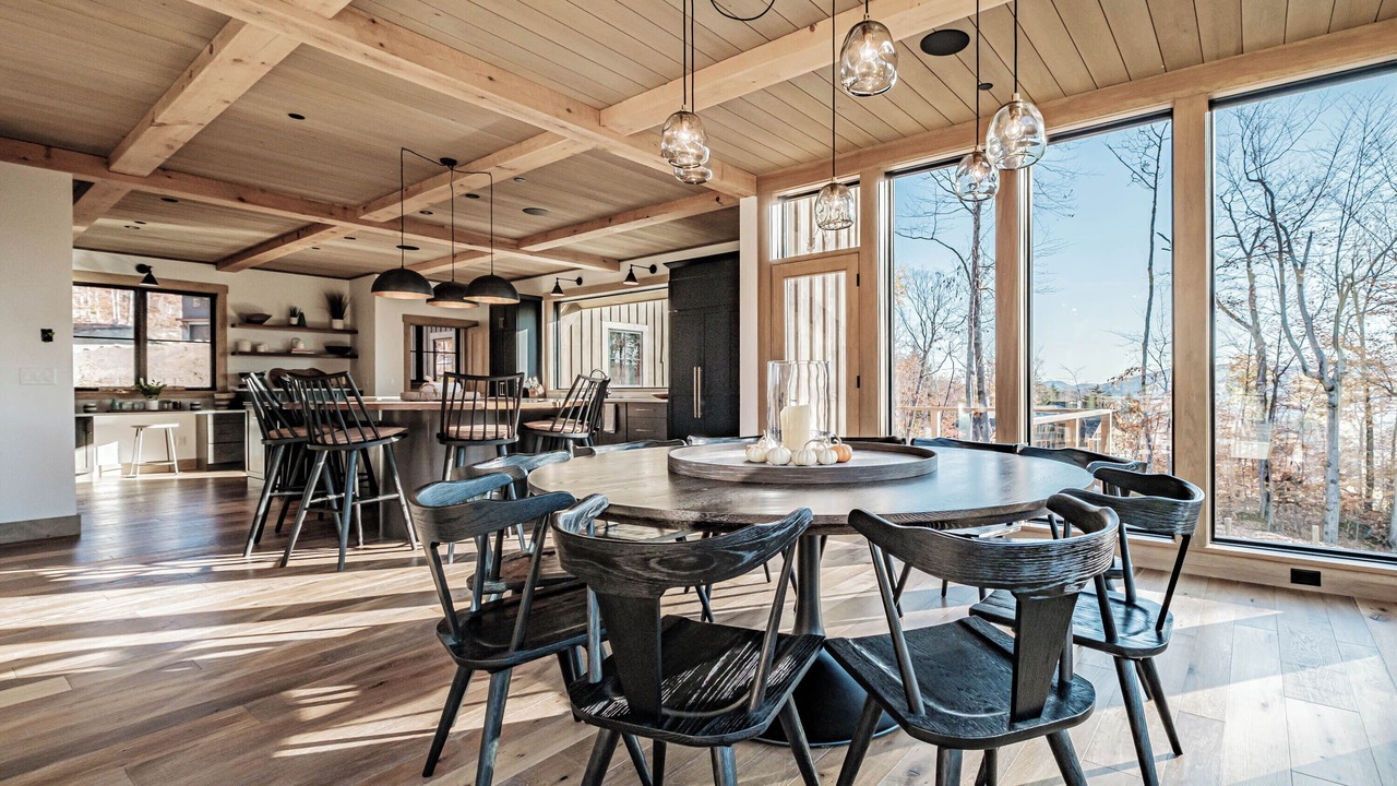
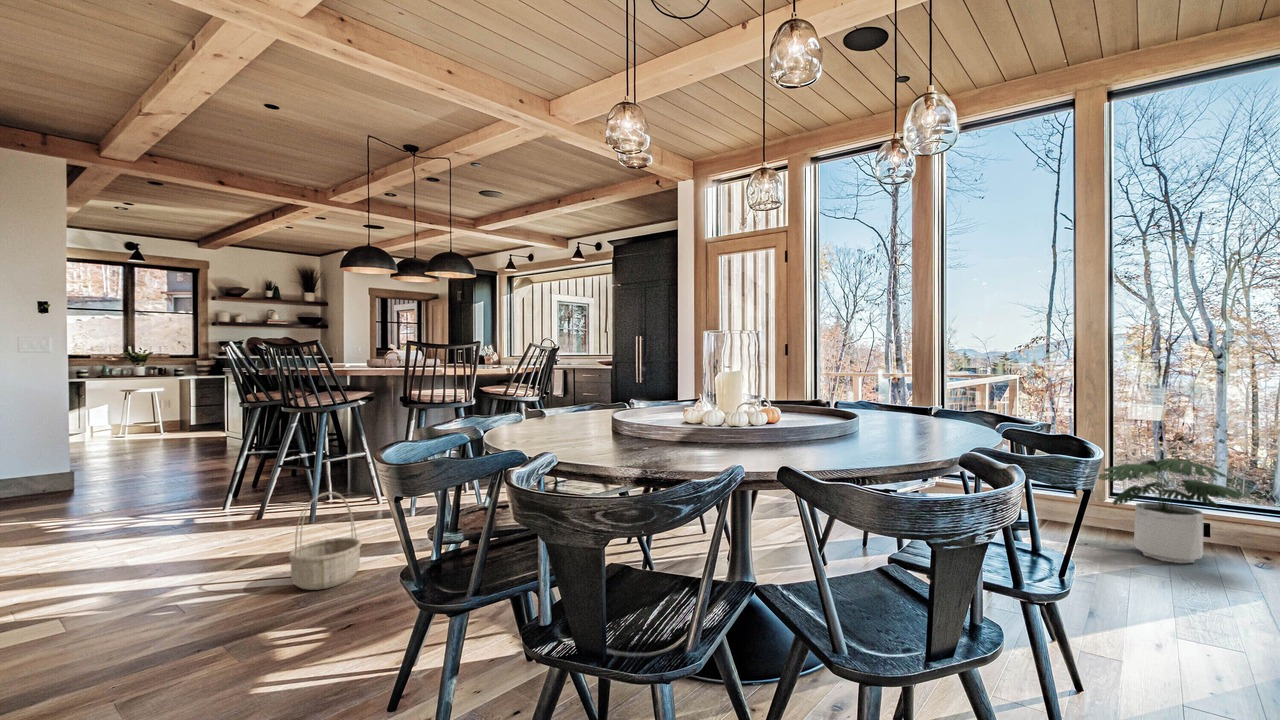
+ basket (325, 539)
+ potted plant (1164, 505)
